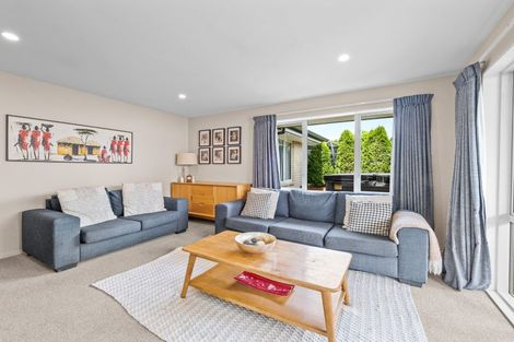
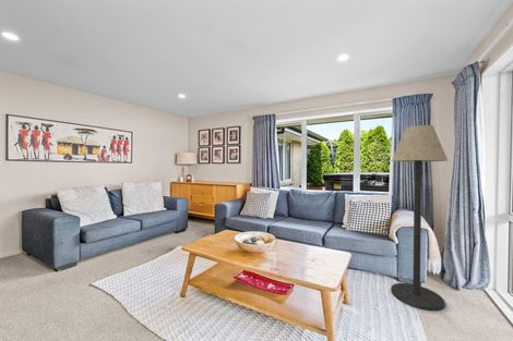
+ floor lamp (417, 211)
